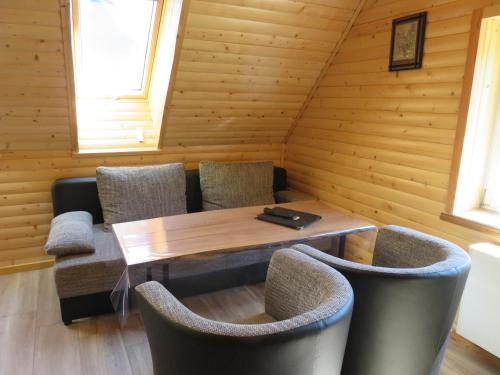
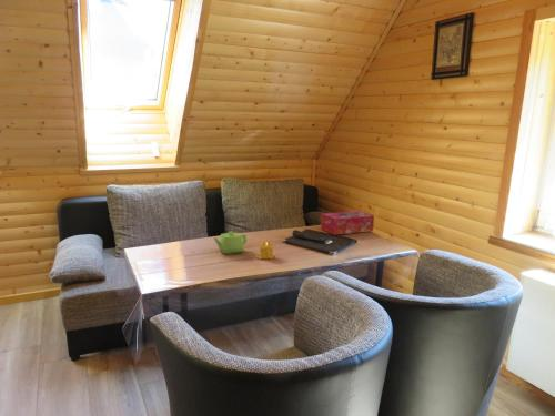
+ teapot (230, 241)
+ candle (265, 248)
+ tissue box (346, 222)
